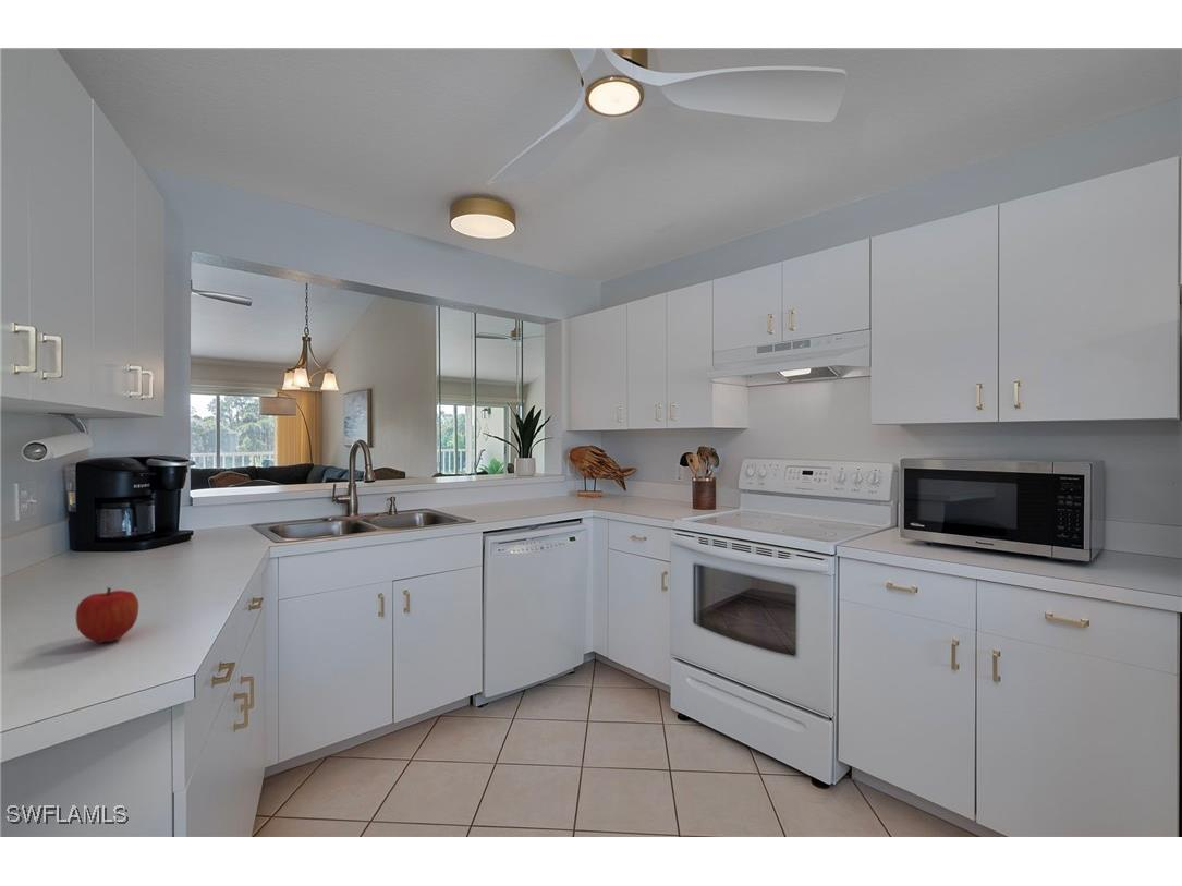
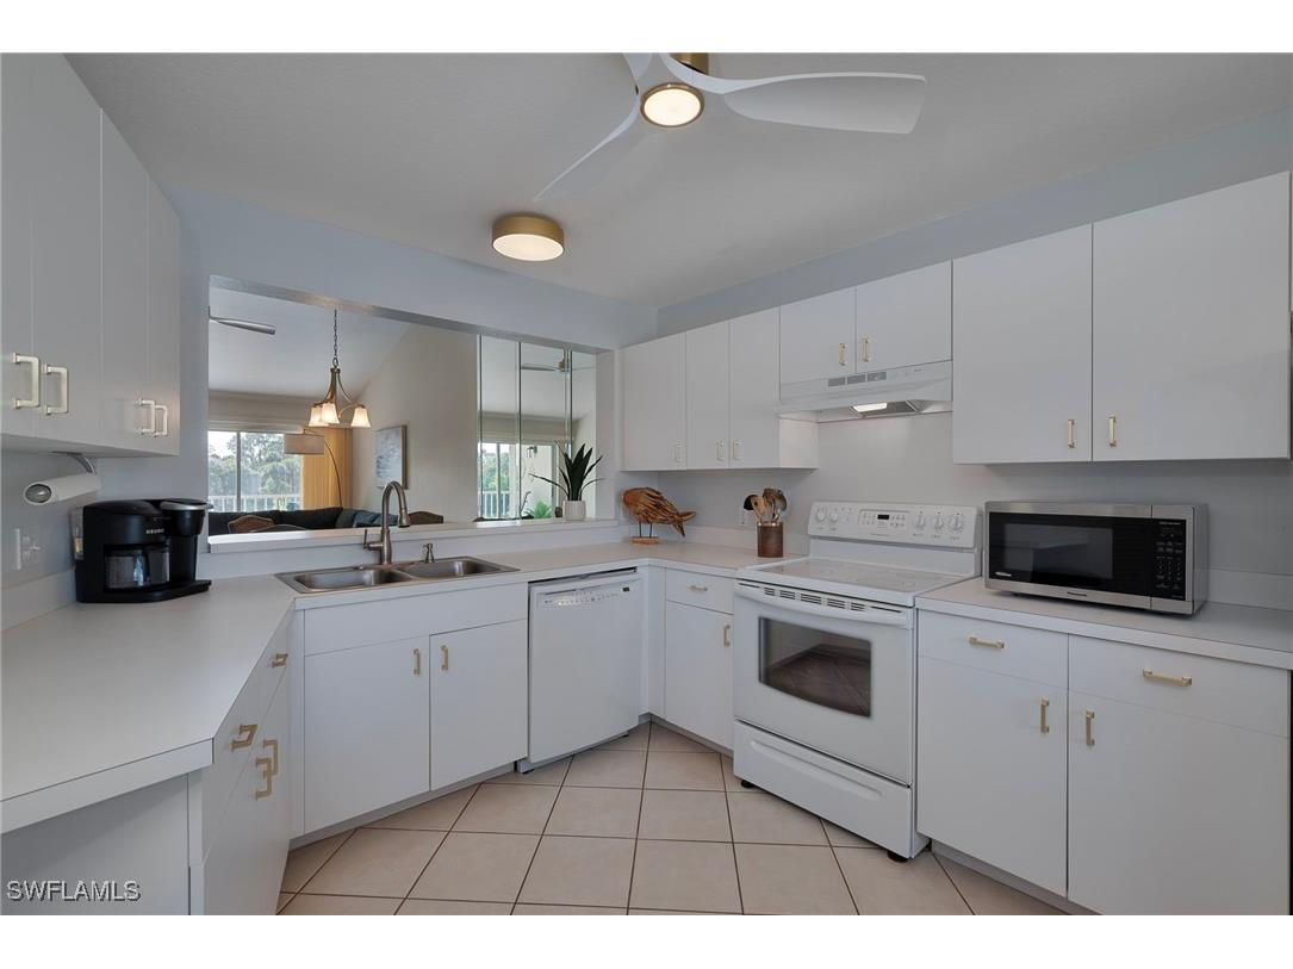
- fruit (108, 614)
